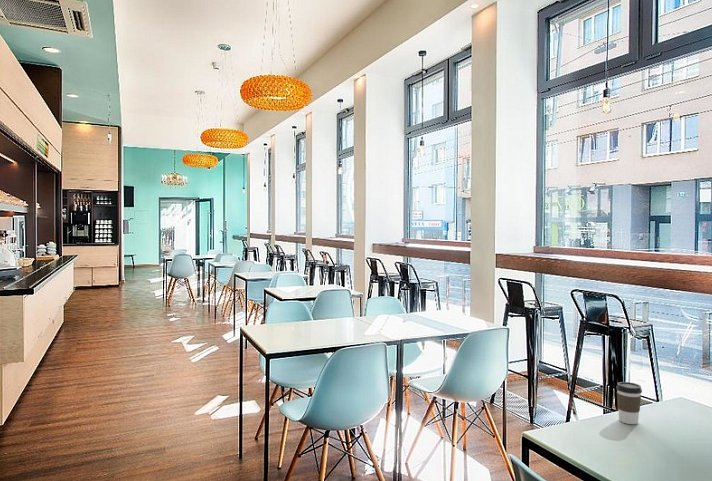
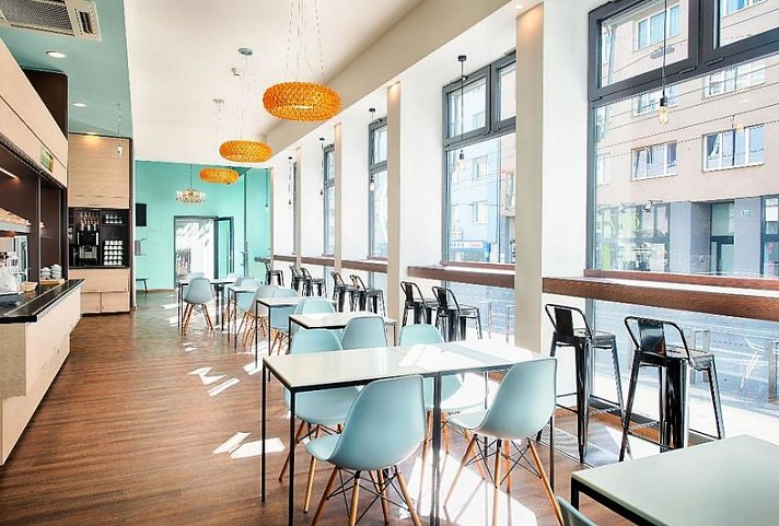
- coffee cup (628, 403)
